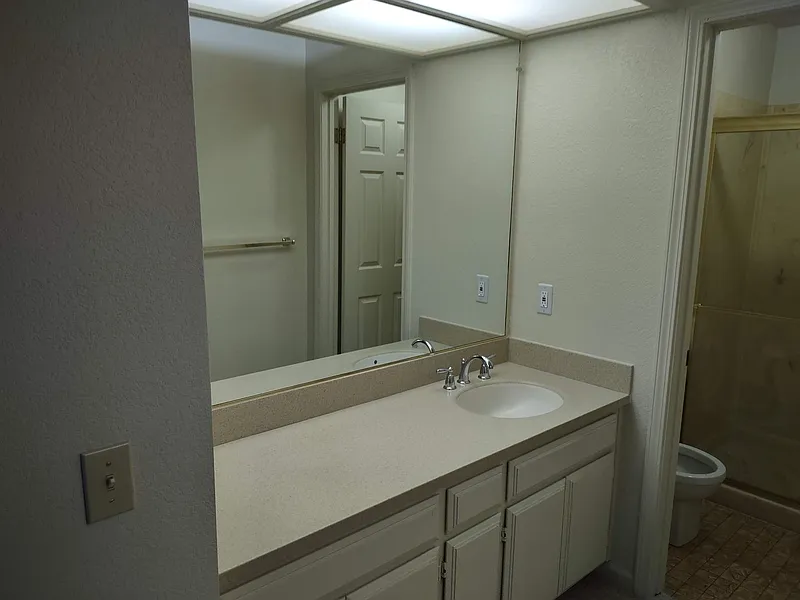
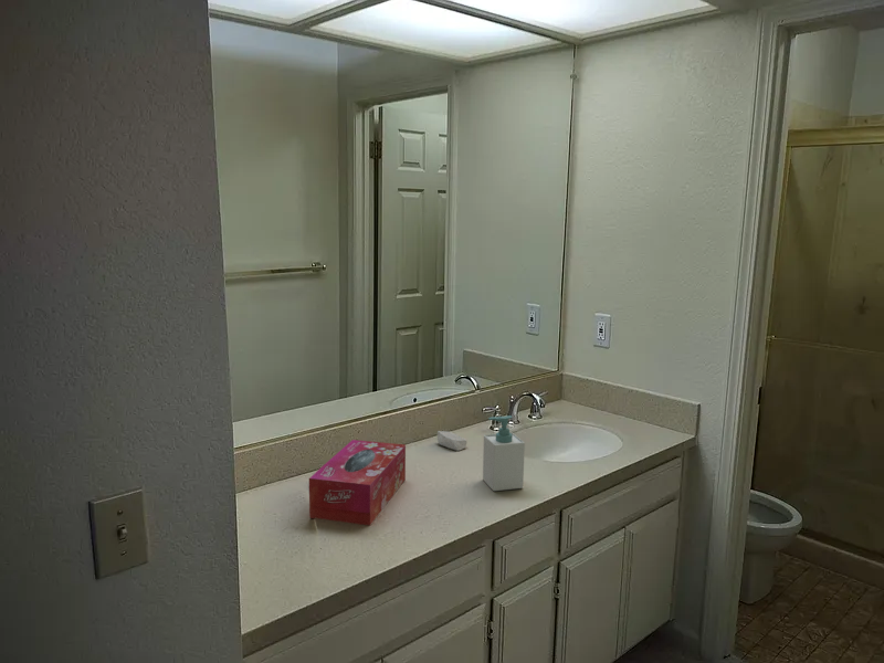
+ tissue box (360, 478)
+ soap bar (451, 439)
+ soap bottle (503, 450)
